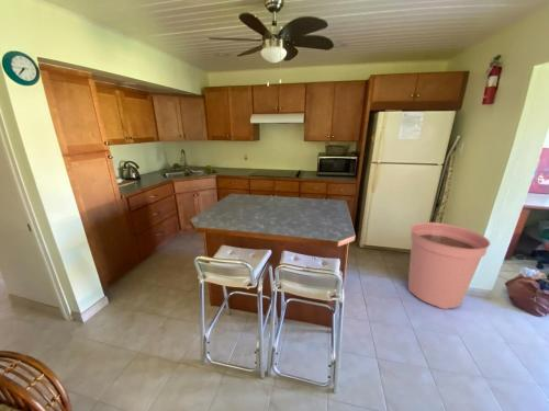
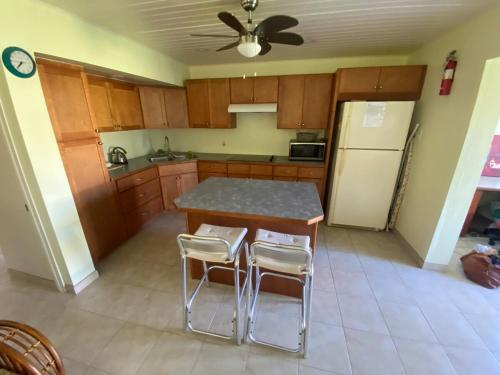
- plant pot (439, 264)
